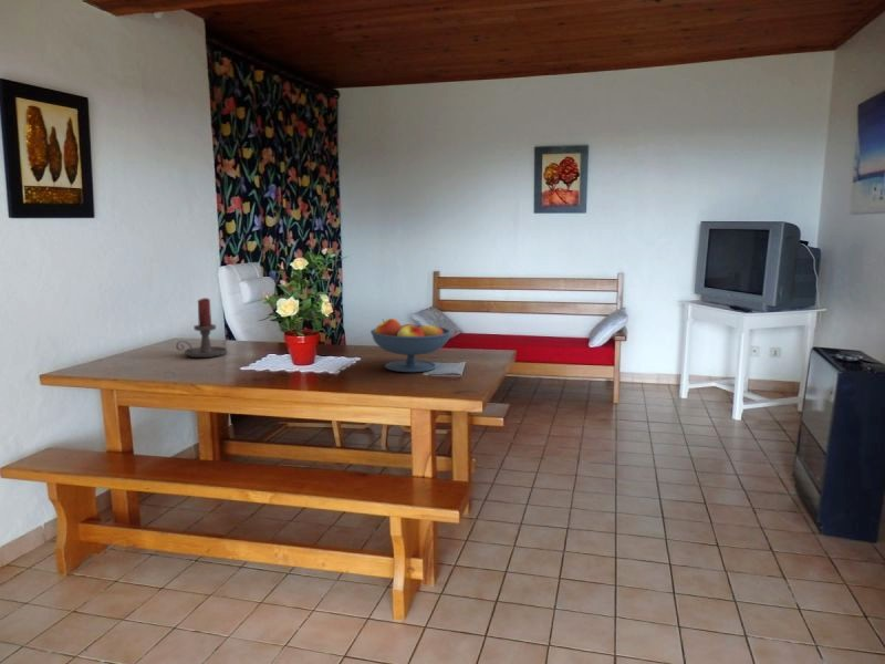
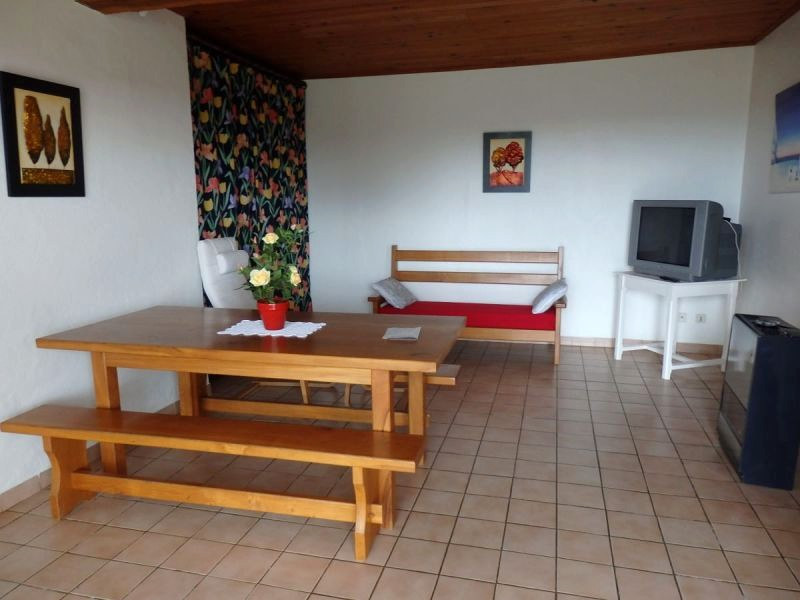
- candle holder (199, 326)
- fruit bowl (410, 342)
